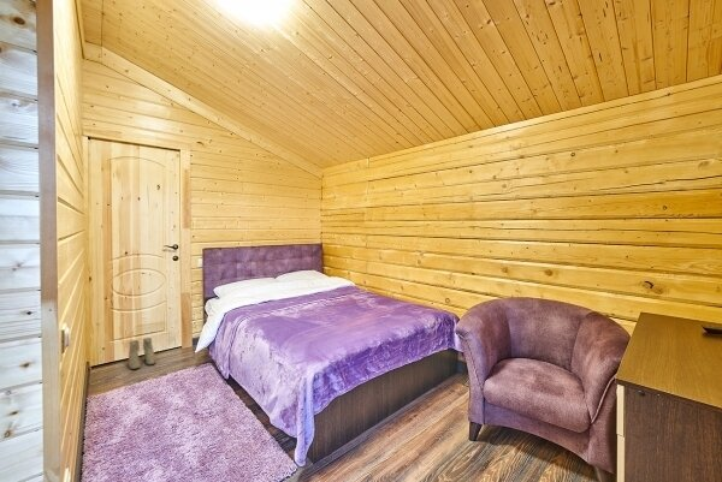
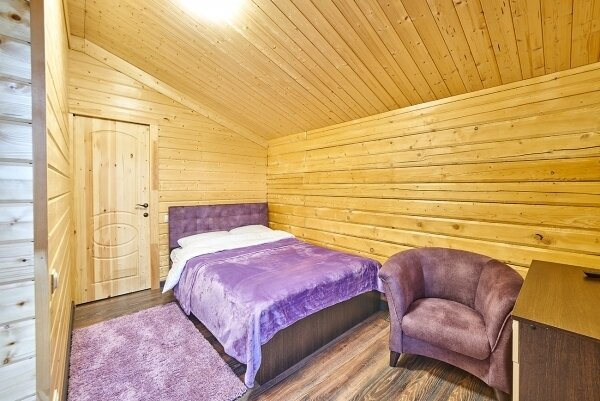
- boots (144, 352)
